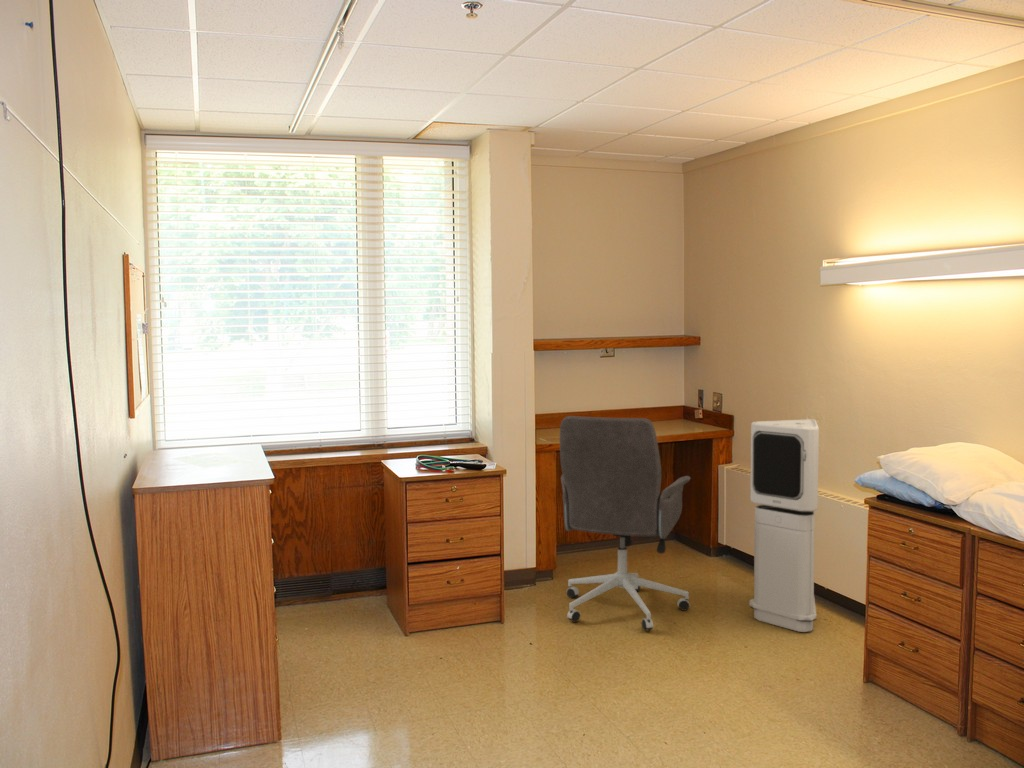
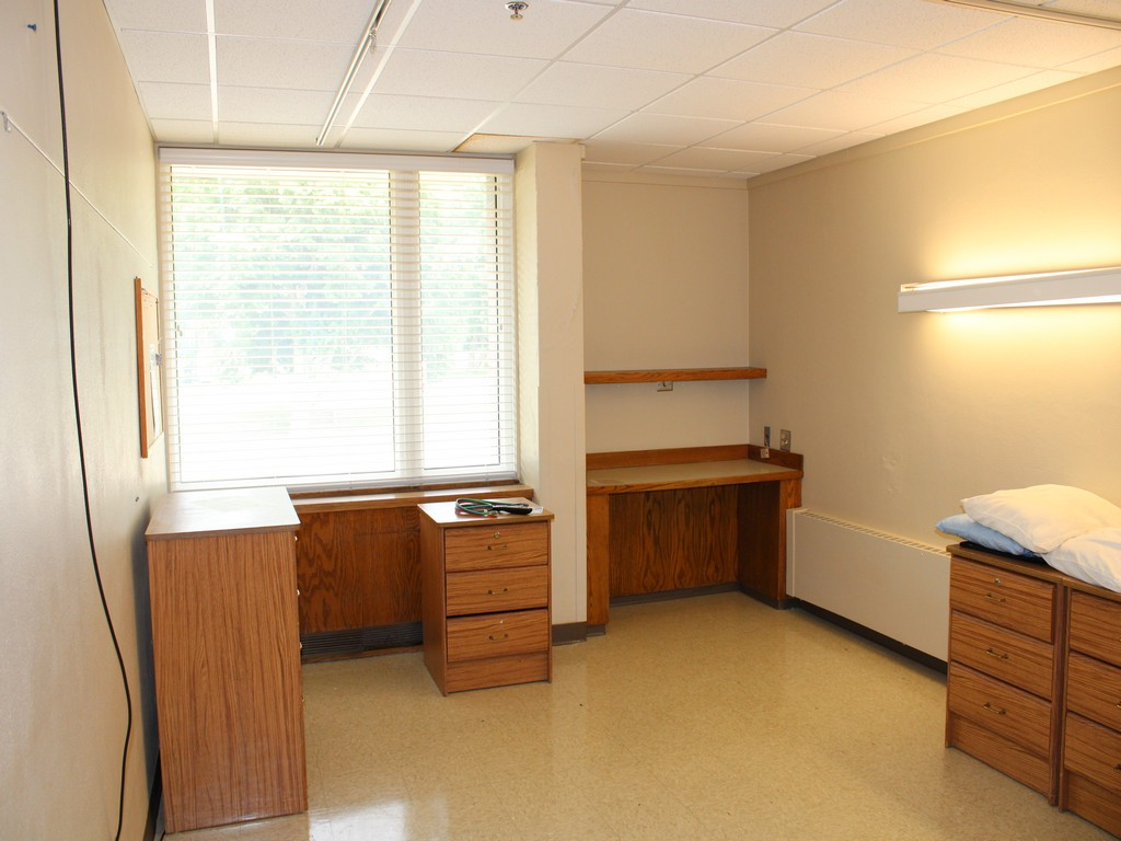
- office chair (621, 511)
- air purifier (794, 520)
